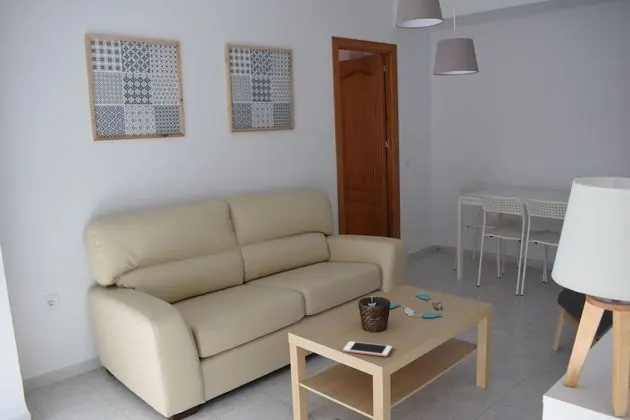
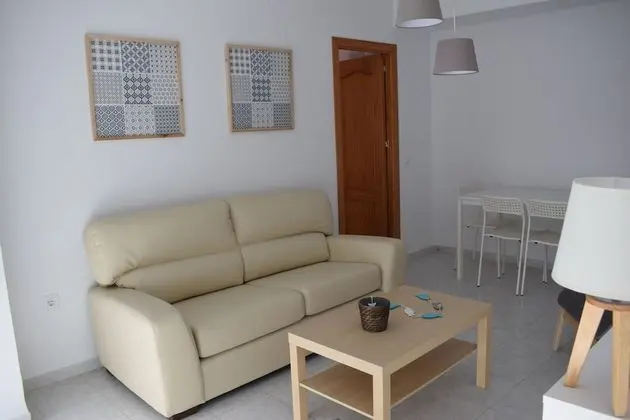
- cell phone (367, 348)
